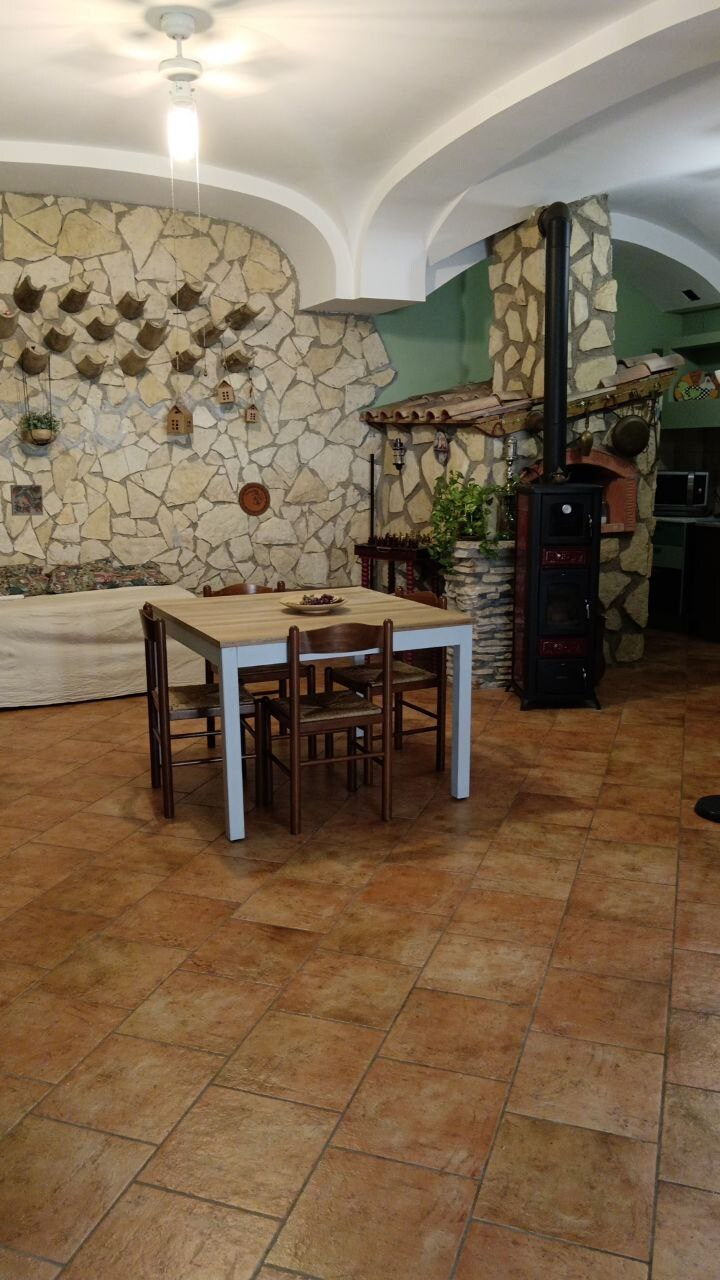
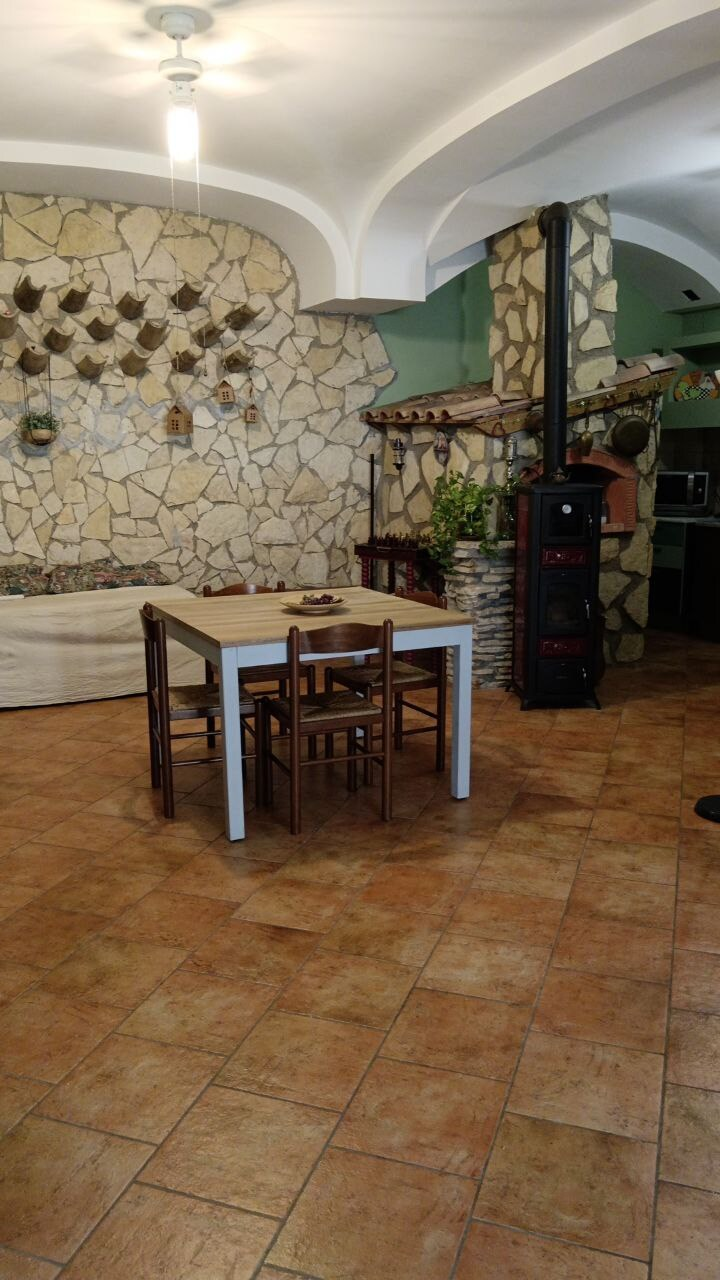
- decorative plate (254, 499)
- decorative tile (27, 500)
